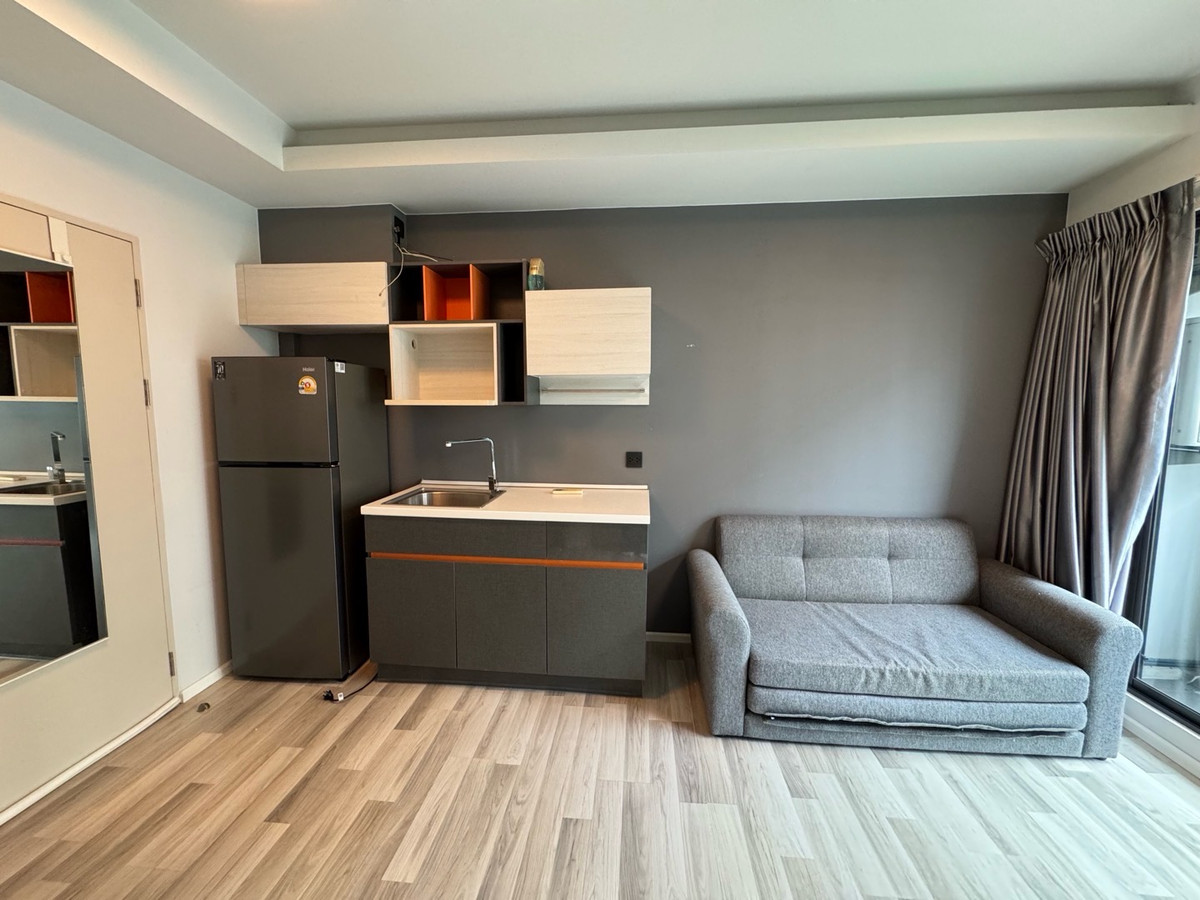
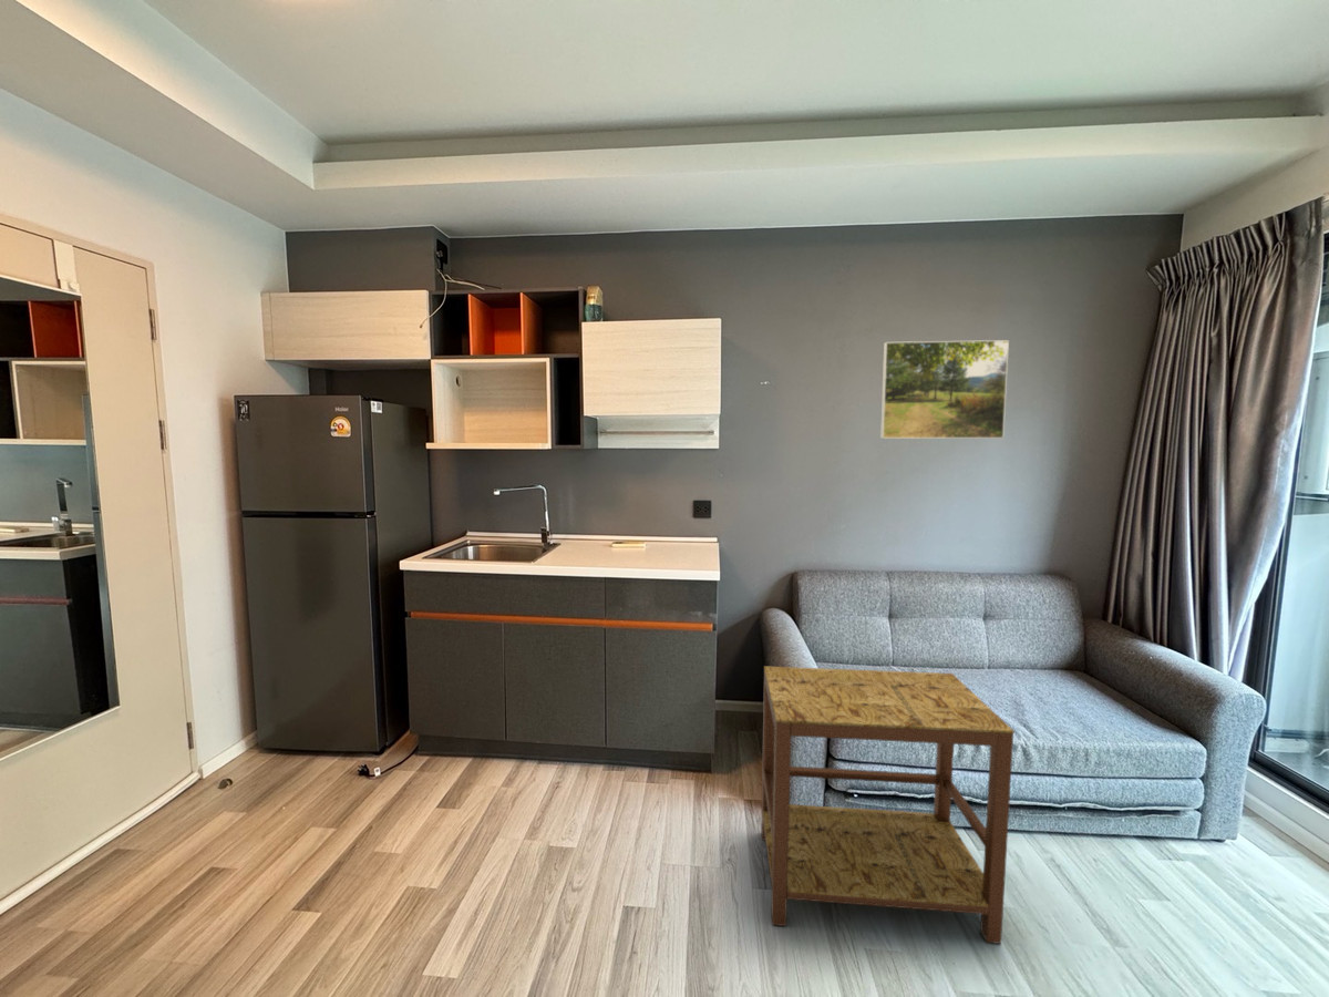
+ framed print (942, 390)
+ side table (869, 780)
